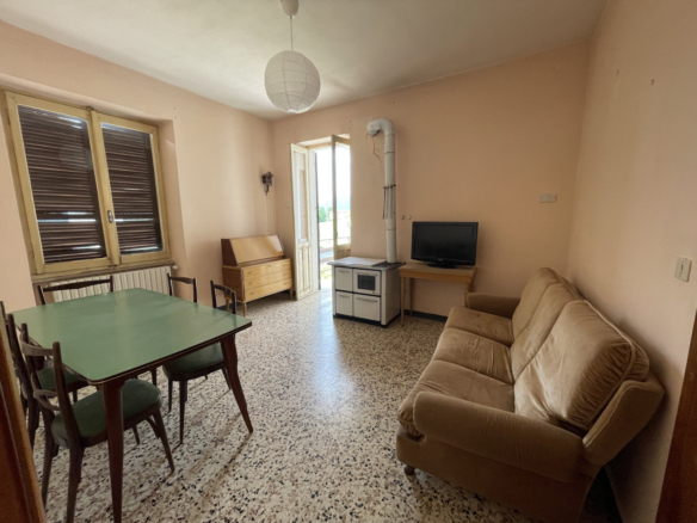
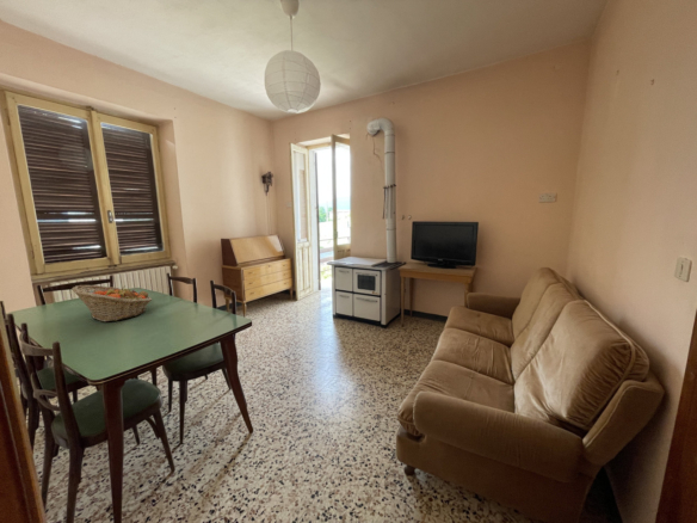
+ fruit basket (113, 299)
